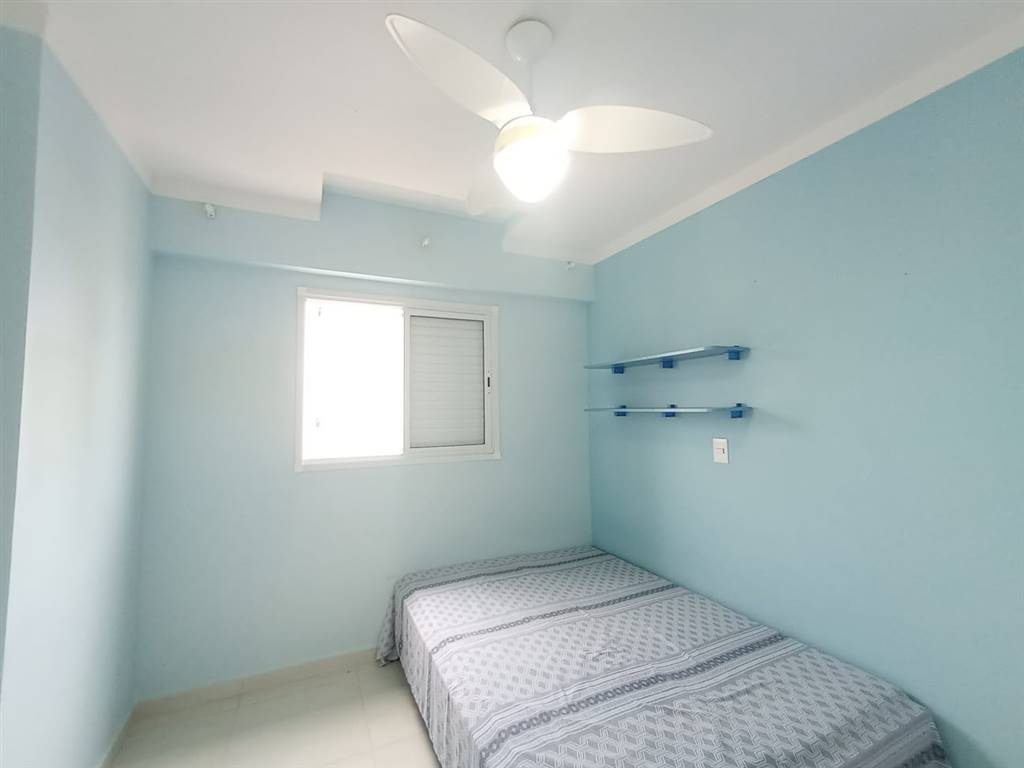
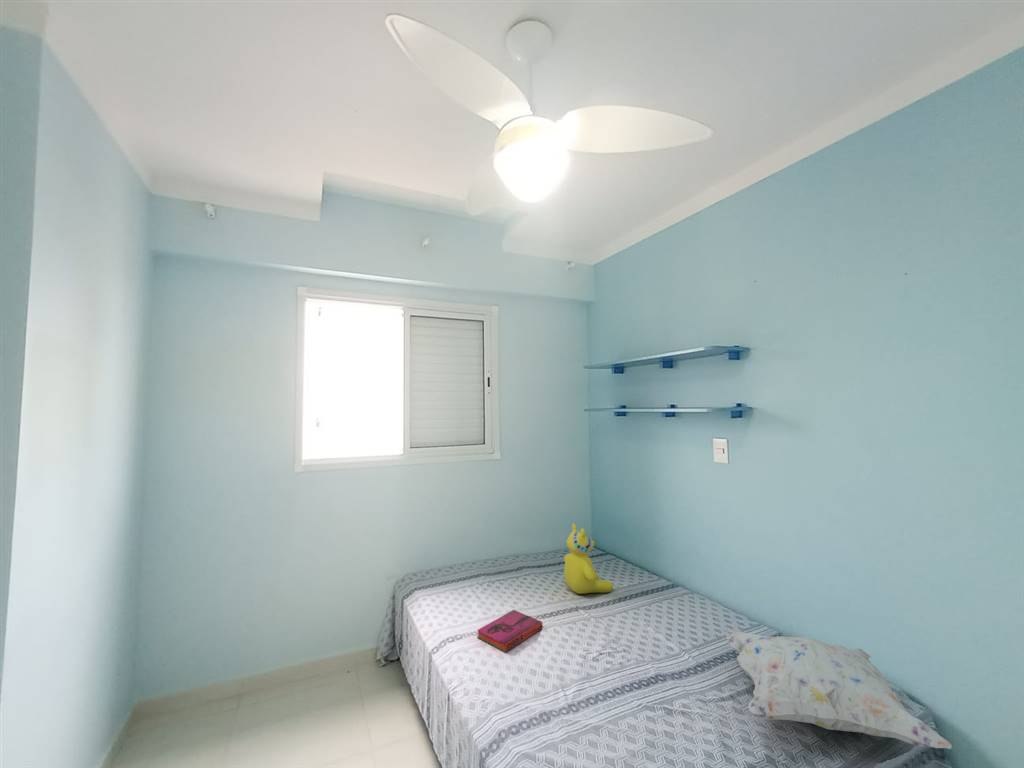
+ decorative pillow (815, 679)
+ teddy bear (587, 557)
+ hardback book (510, 629)
